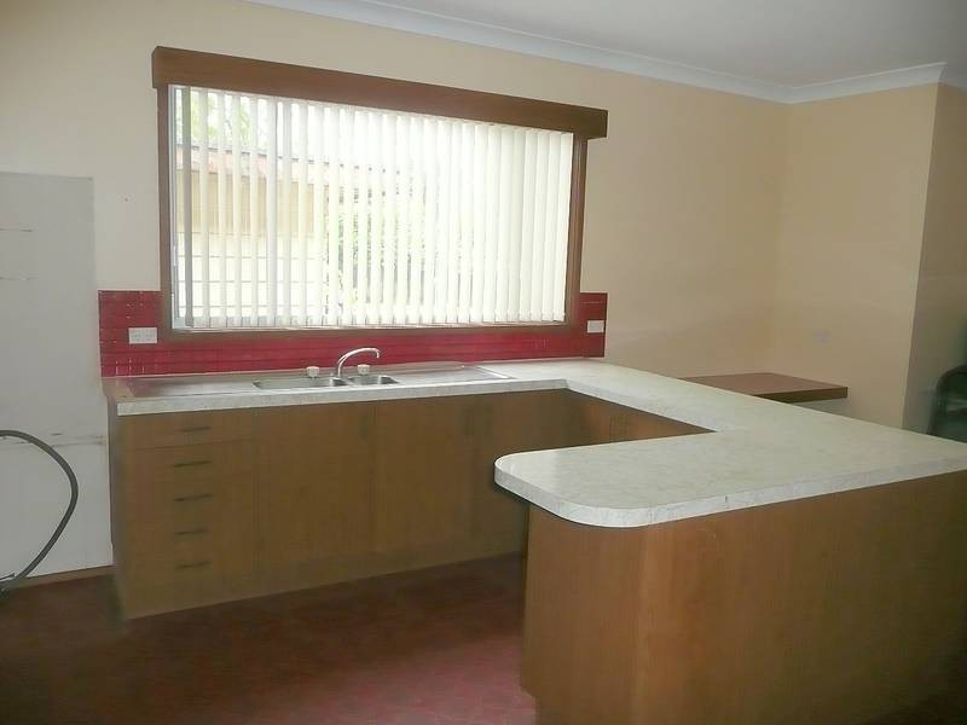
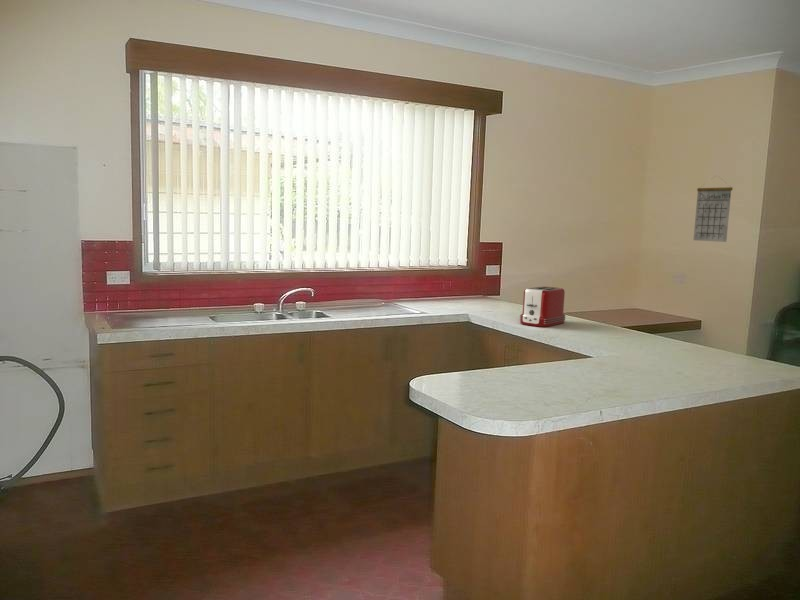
+ calendar (712, 208)
+ toaster (543, 305)
